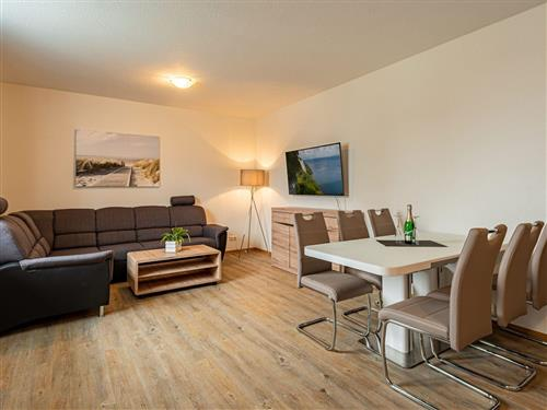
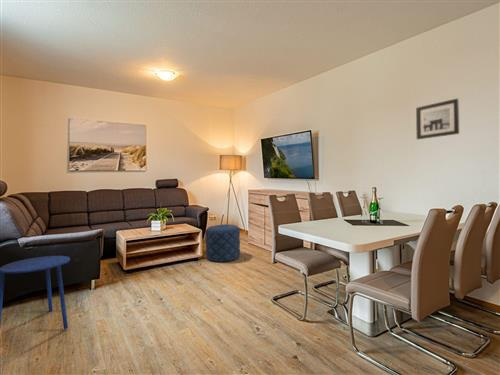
+ wall art (436, 120)
+ side table (47, 291)
+ pouf (223, 241)
